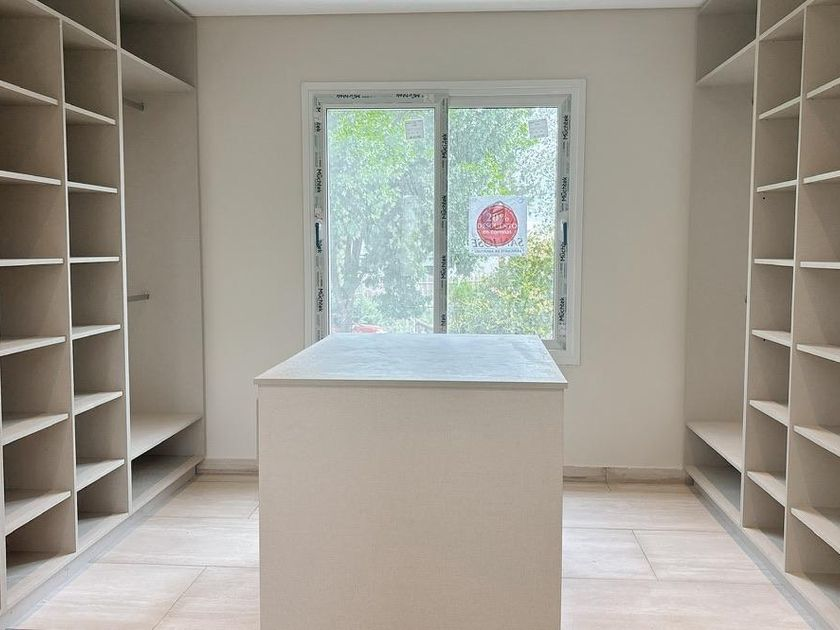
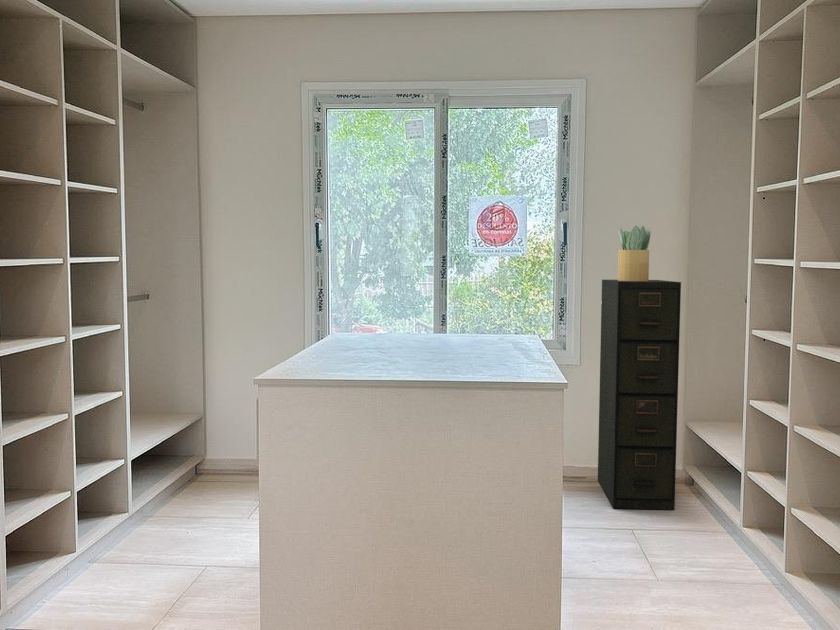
+ potted plant (634, 253)
+ filing cabinet (637, 389)
